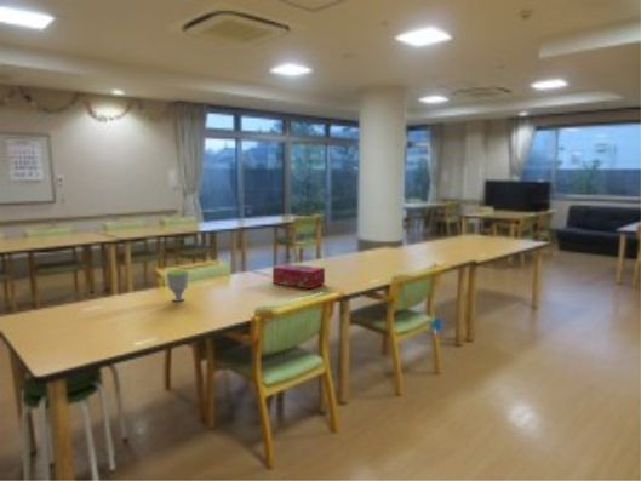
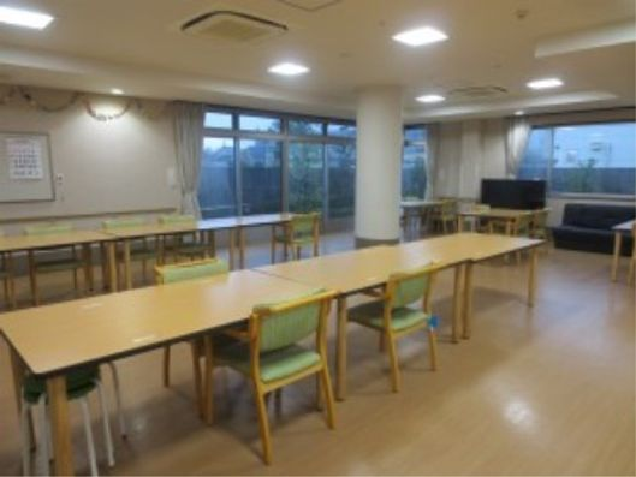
- cup (177, 286)
- tissue box (298, 275)
